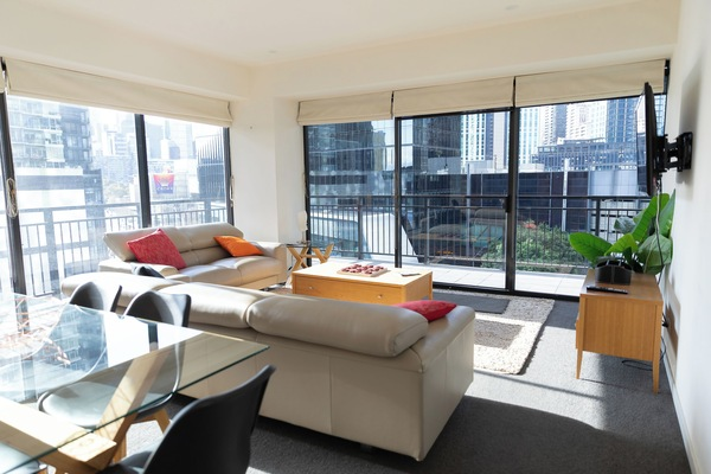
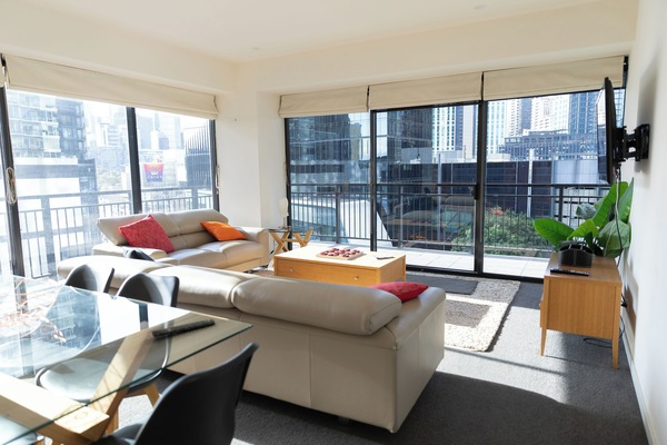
+ remote control (185, 327)
